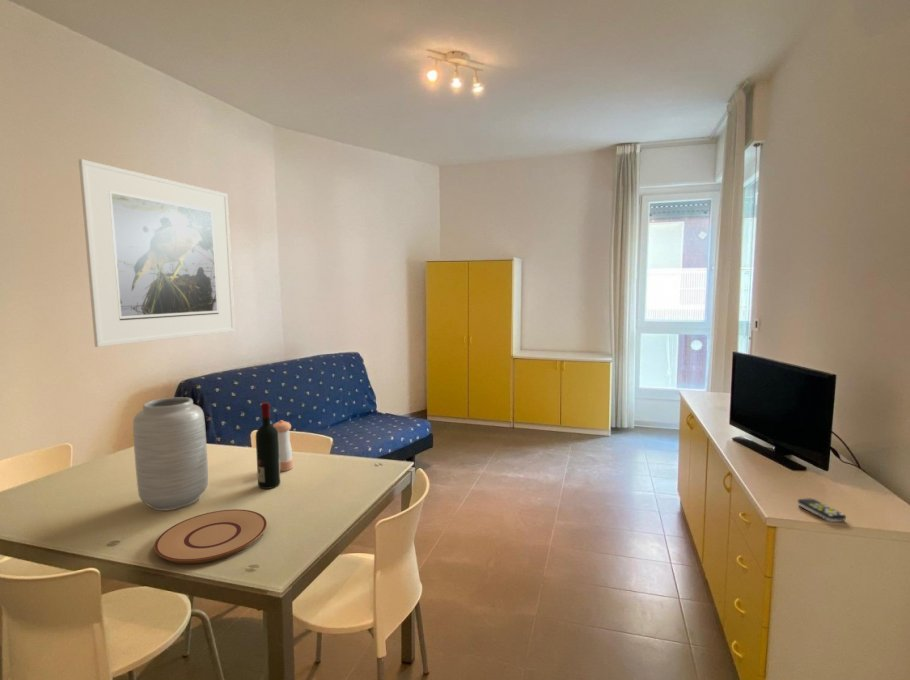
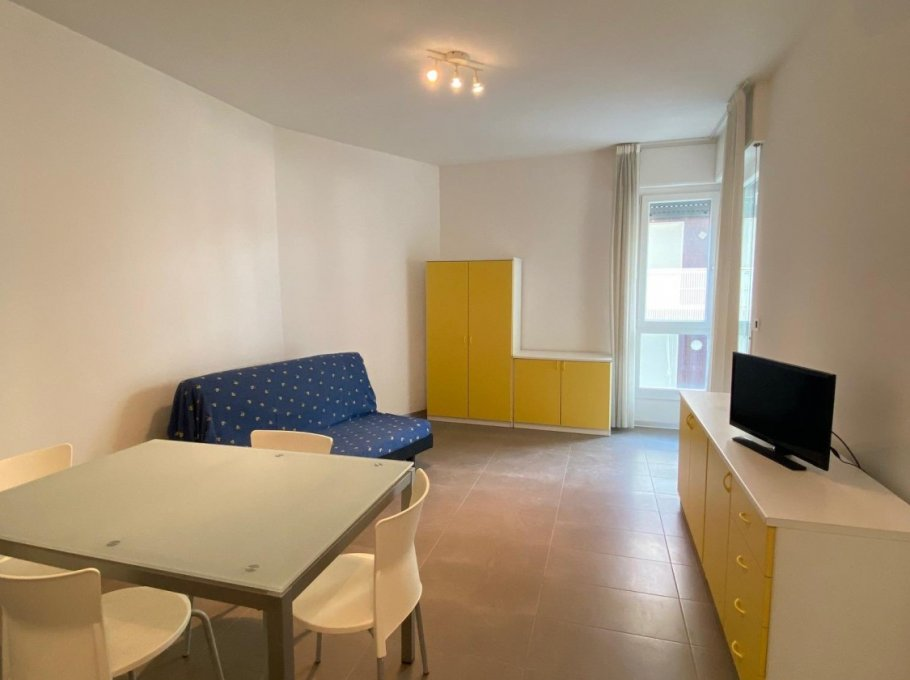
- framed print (170, 260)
- vase (171, 452)
- remote control (820, 509)
- alcohol (267, 444)
- plate (213, 534)
- pepper shaker (282, 444)
